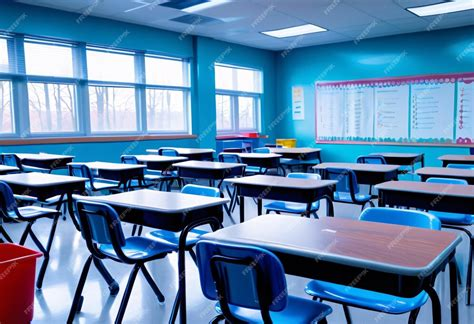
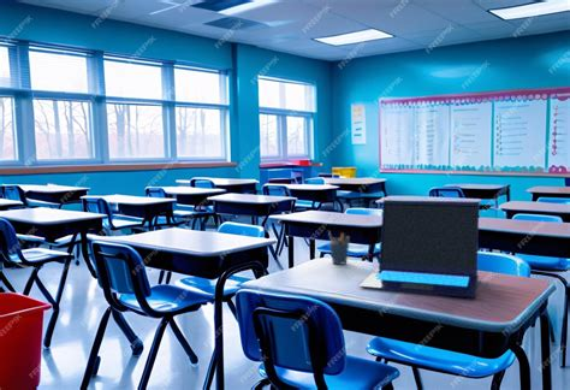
+ laptop (422, 243)
+ pen holder (339, 247)
